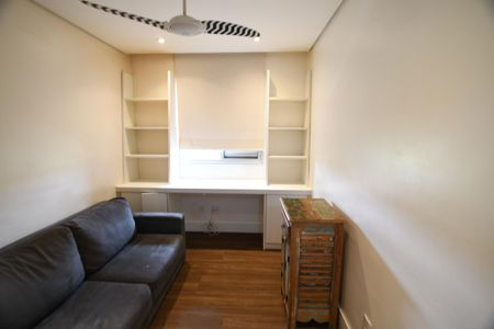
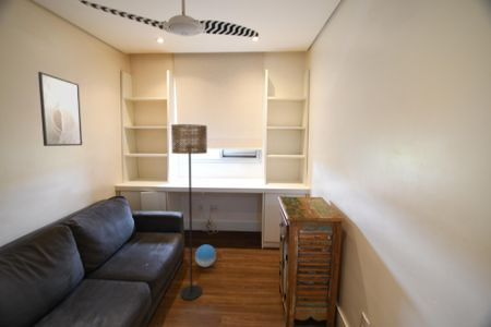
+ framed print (62, 112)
+ floor lamp (190, 211)
+ ball (205, 255)
